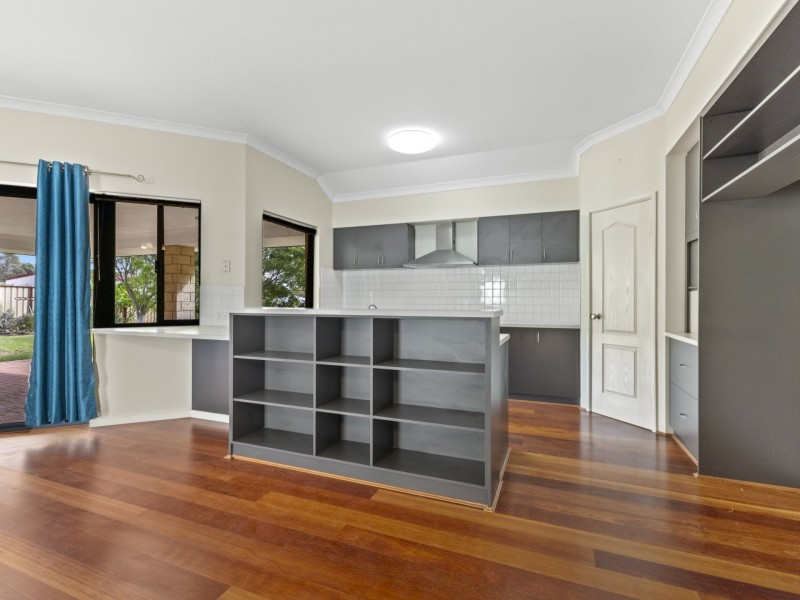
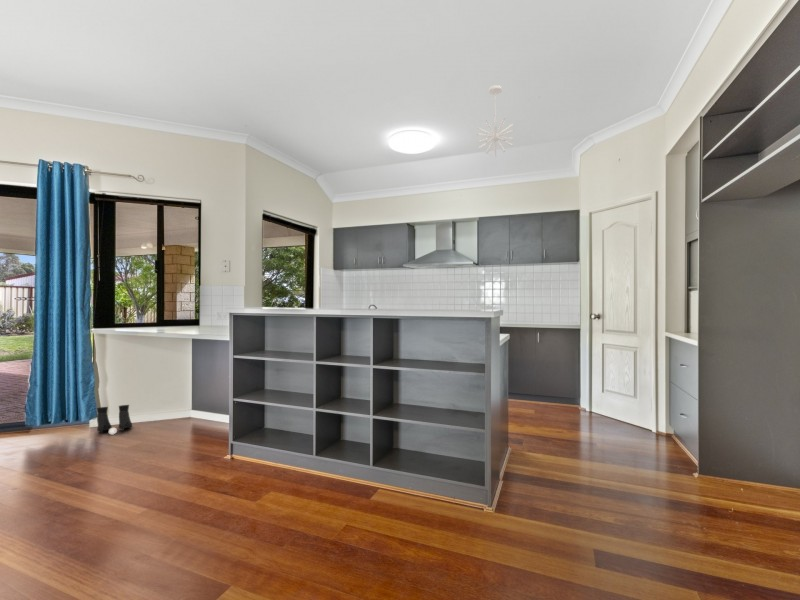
+ boots (119, 416)
+ pendant light (495, 121)
